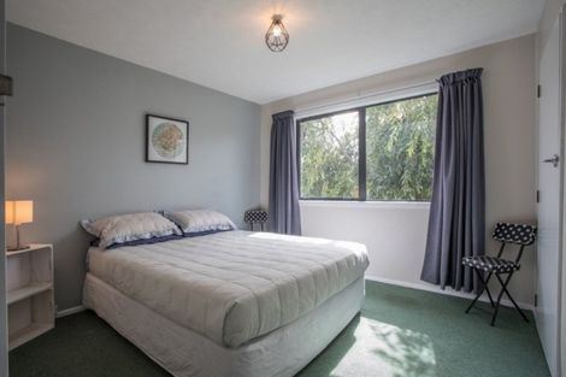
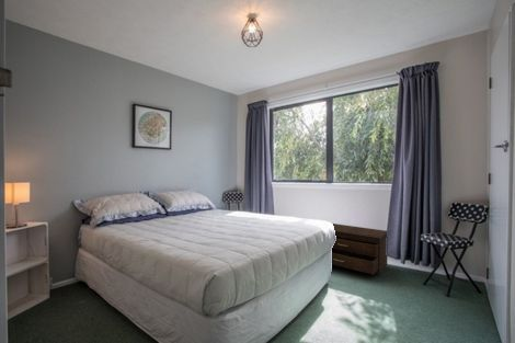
+ drawer (347, 248)
